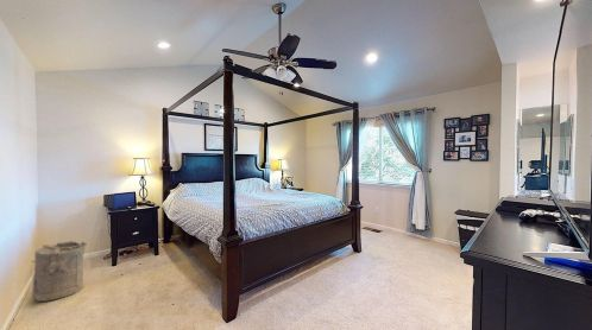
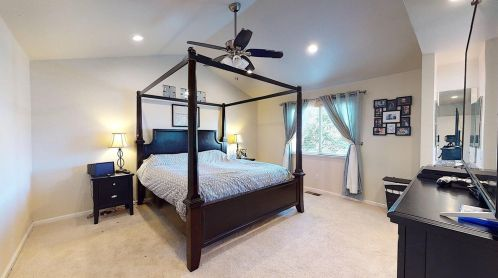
- laundry hamper (58, 268)
